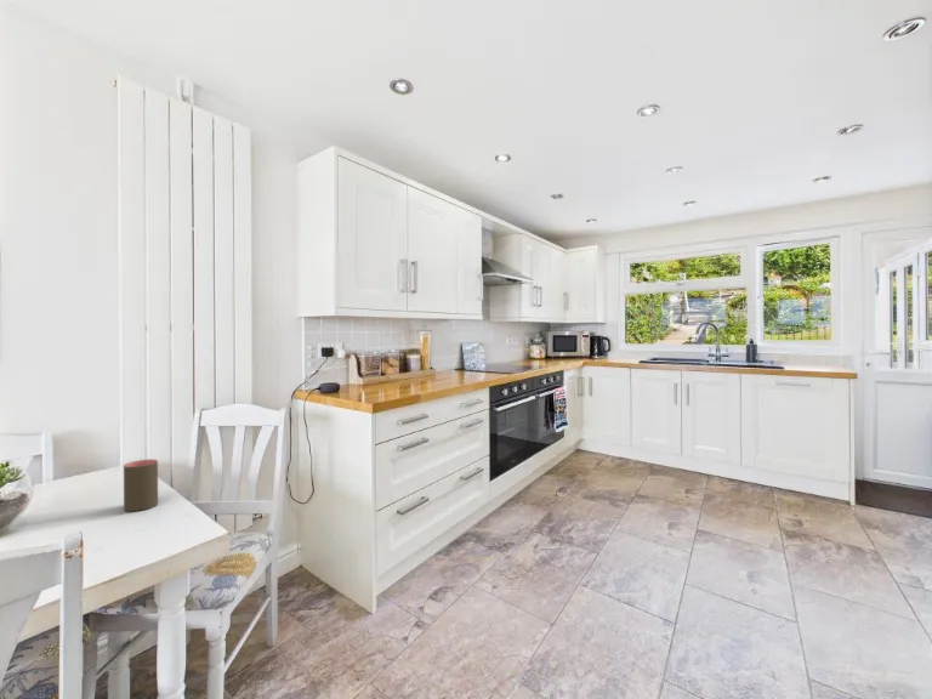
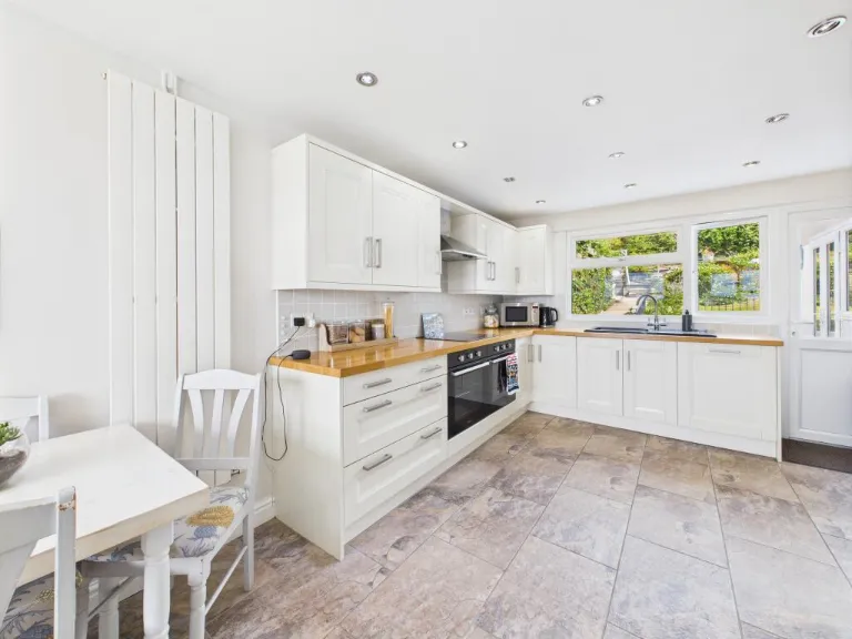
- cup (141, 484)
